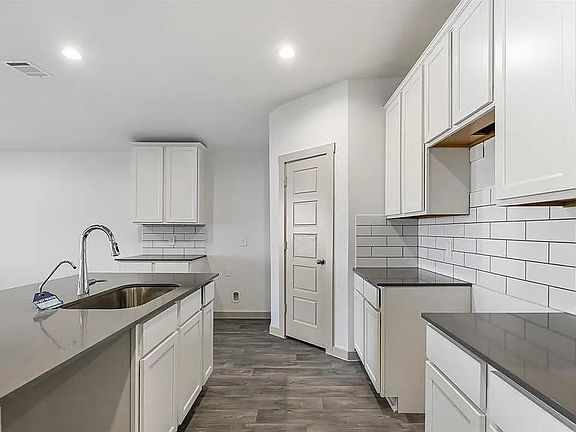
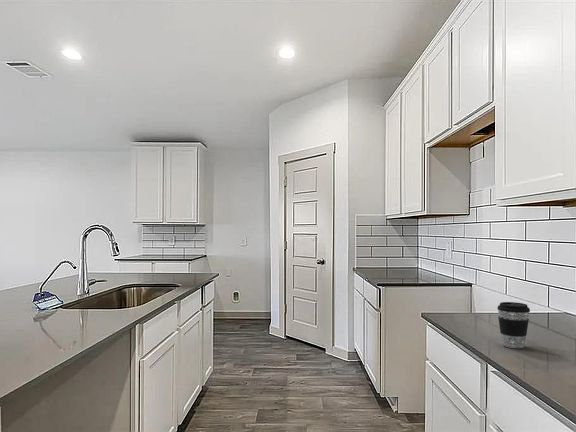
+ coffee cup (513, 324)
